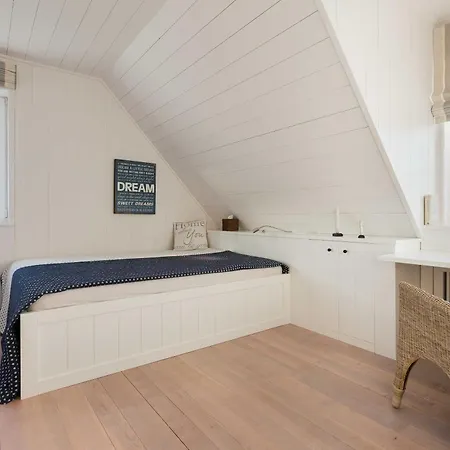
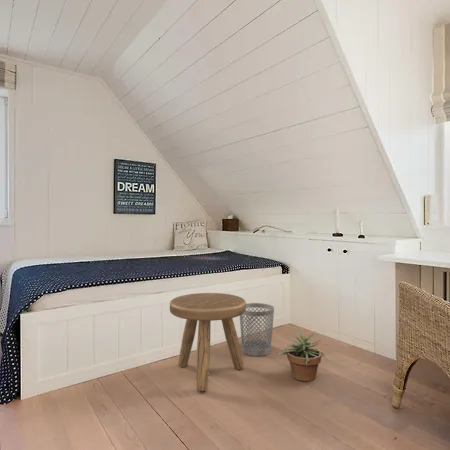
+ wastebasket (256, 329)
+ stool (207, 337)
+ potted plant (305, 354)
